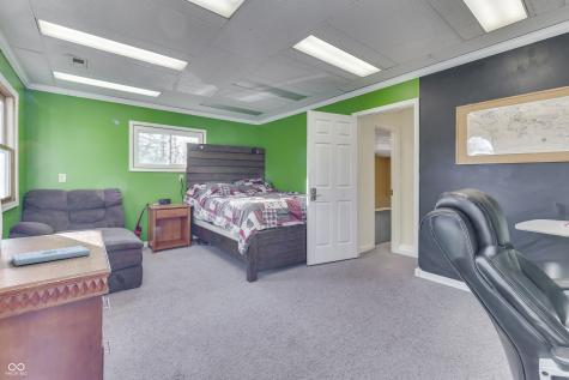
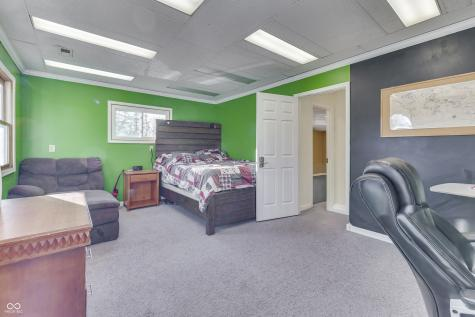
- notepad (52, 254)
